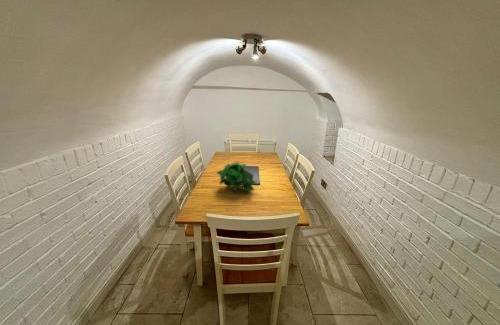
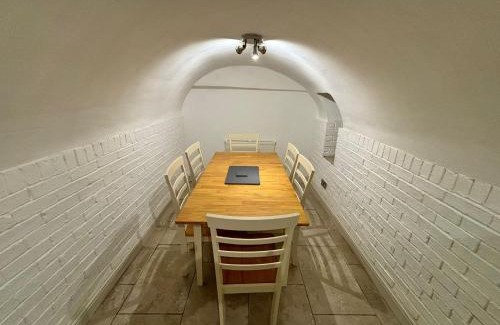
- plant (236, 174)
